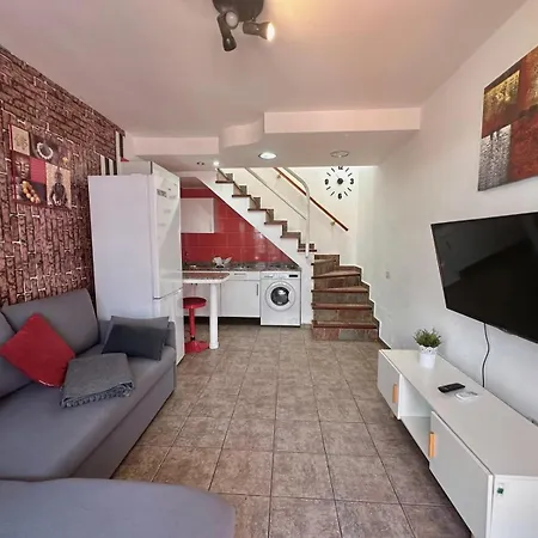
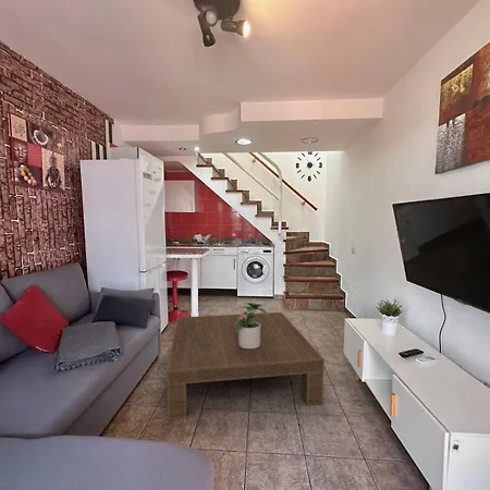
+ coffee table (237, 353)
+ potted plant (250, 322)
